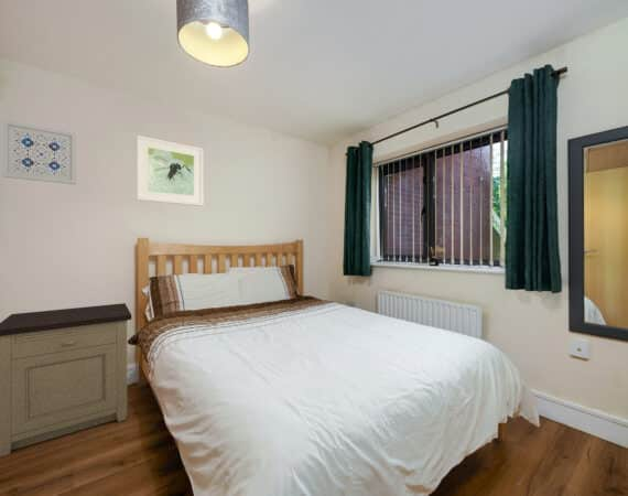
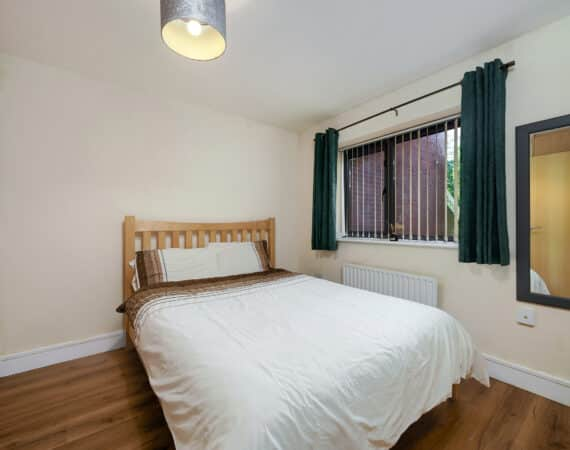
- wall art (41, 153)
- nightstand (71, 366)
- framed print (172, 172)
